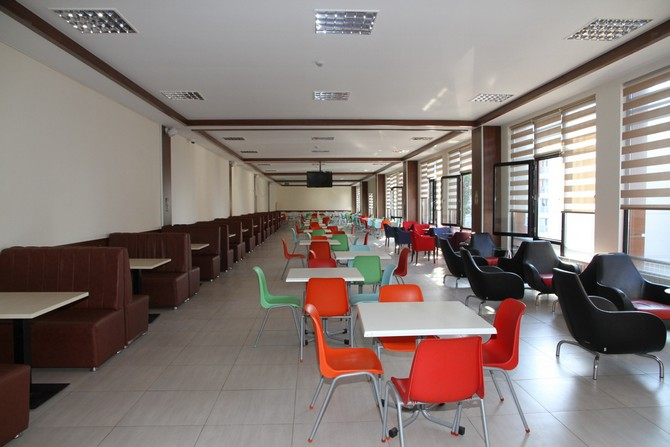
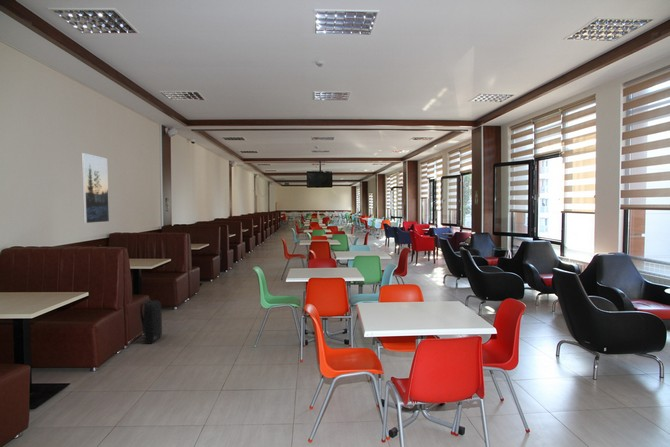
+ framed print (96, 189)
+ backpack (148, 319)
